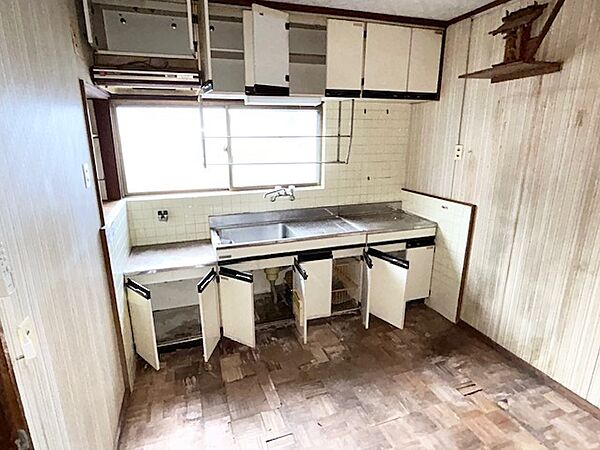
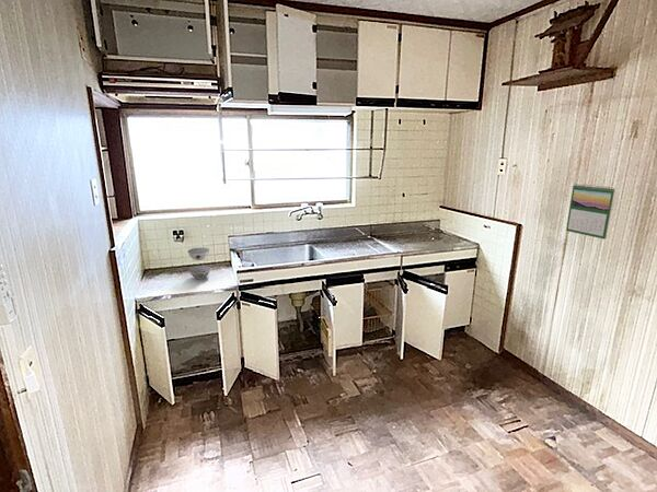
+ bowl (199, 266)
+ calendar (589, 210)
